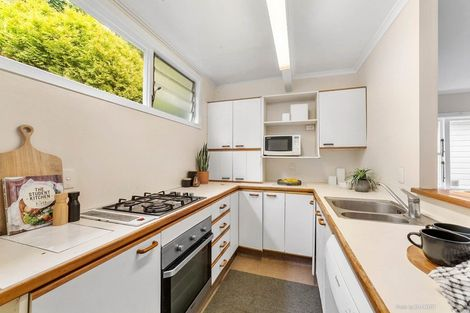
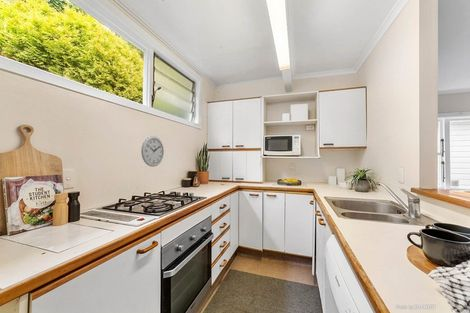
+ wall clock (153, 151)
